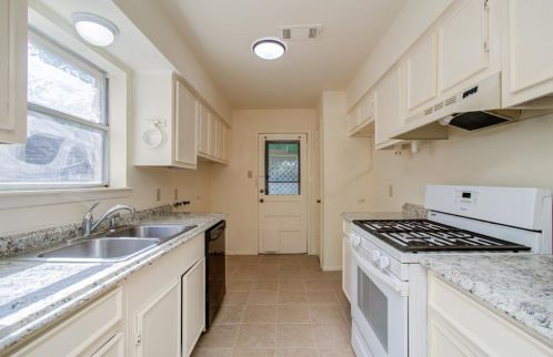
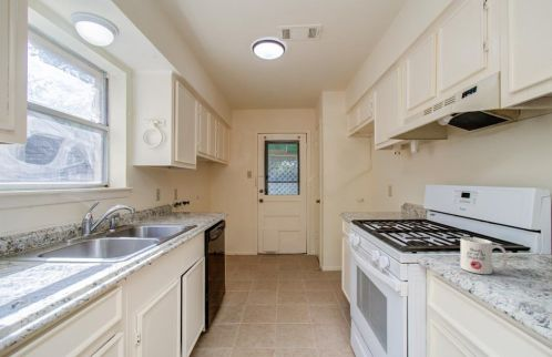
+ mug (482, 255)
